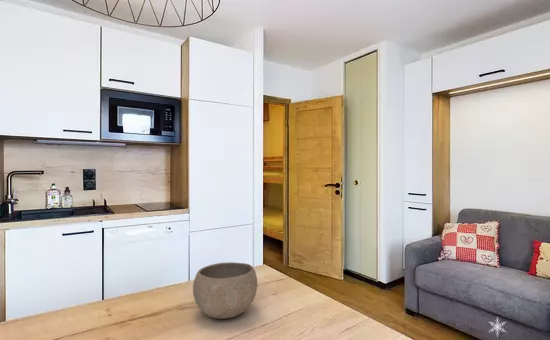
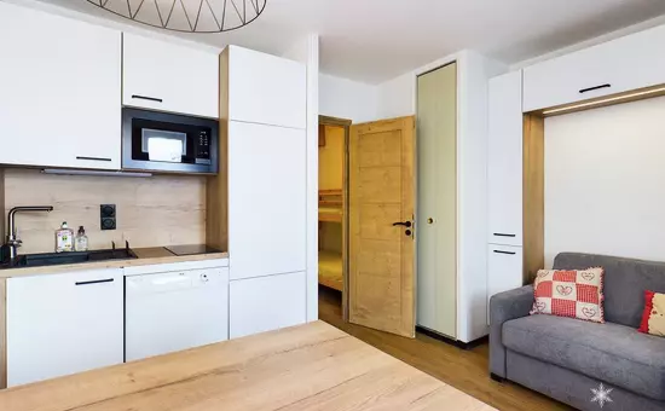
- bowl (225, 290)
